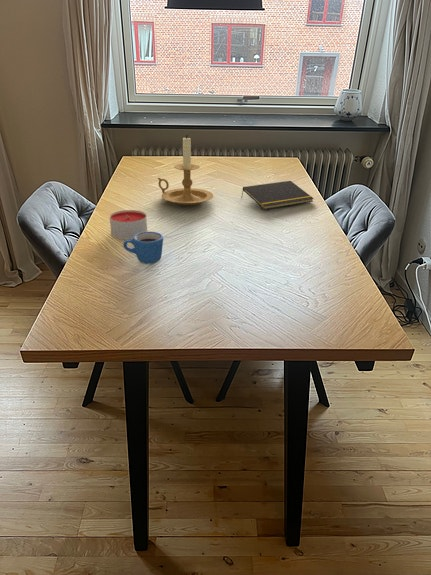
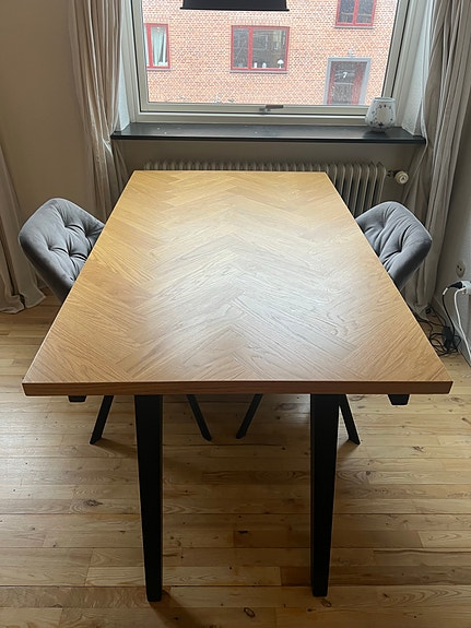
- notepad (277, 194)
- mug (143, 248)
- candle (128, 223)
- candle holder (186, 169)
